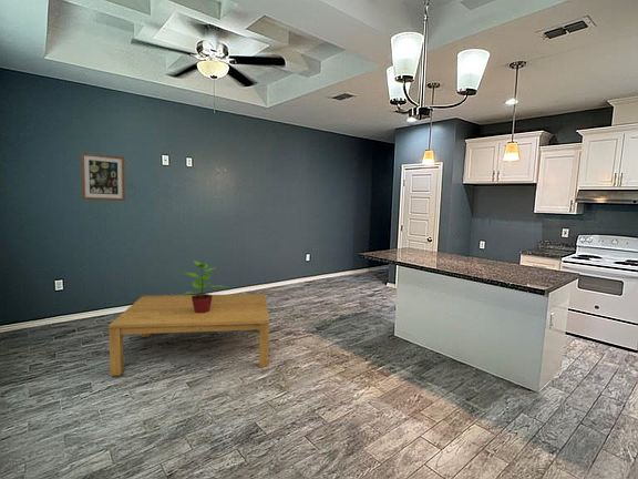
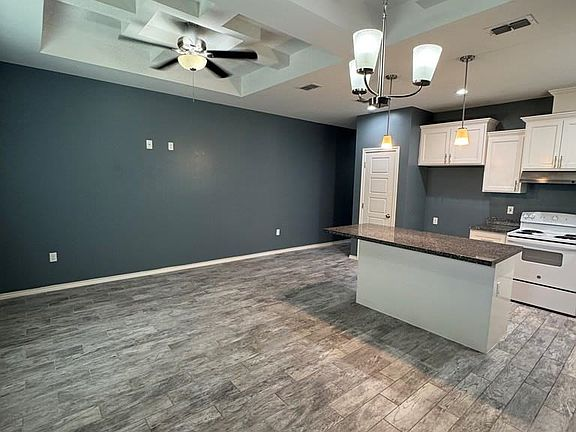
- potted plant (200, 284)
- wall art (103, 177)
- coffee table (199, 328)
